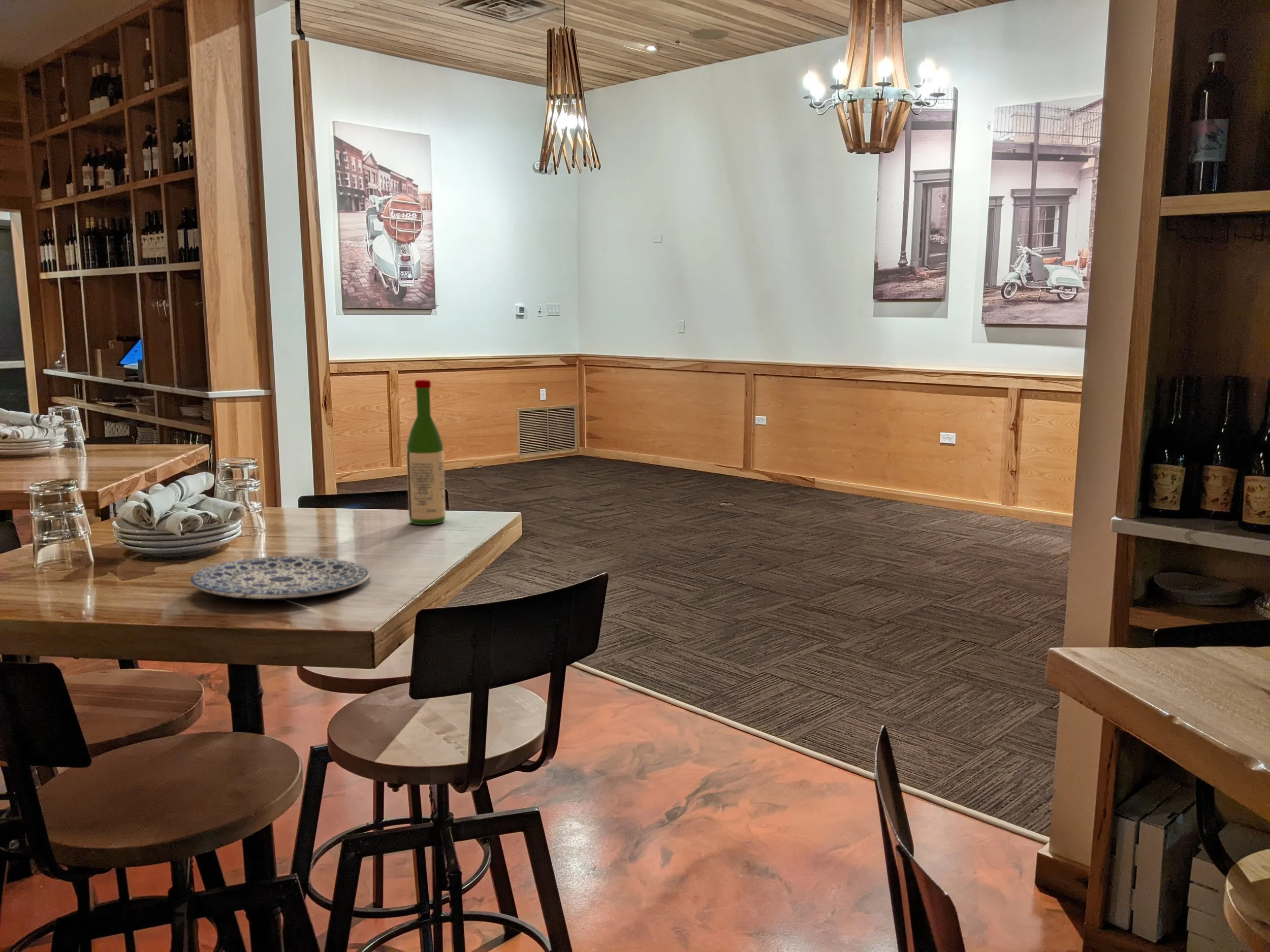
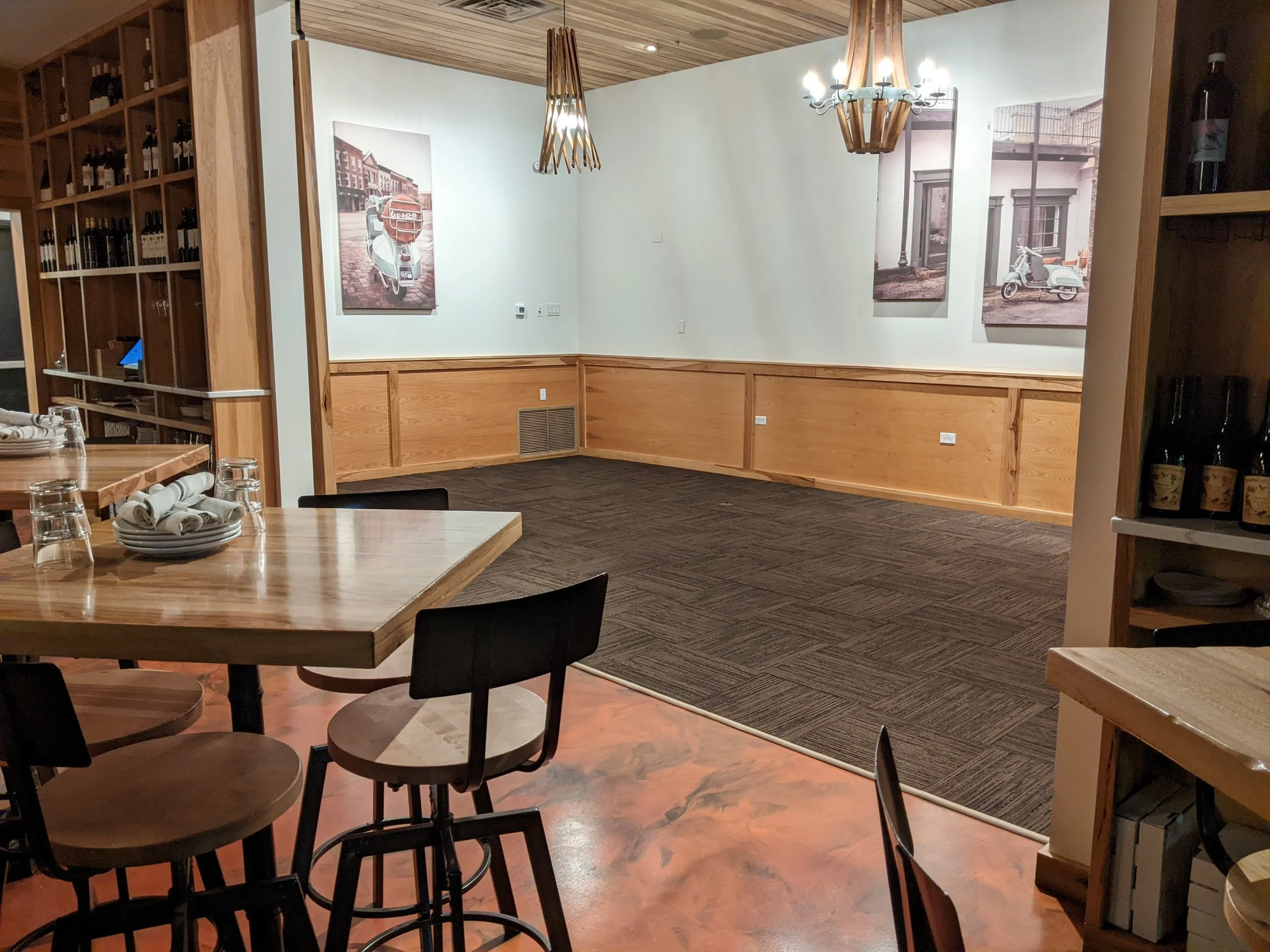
- plate (282, 577)
- wine bottle (425, 451)
